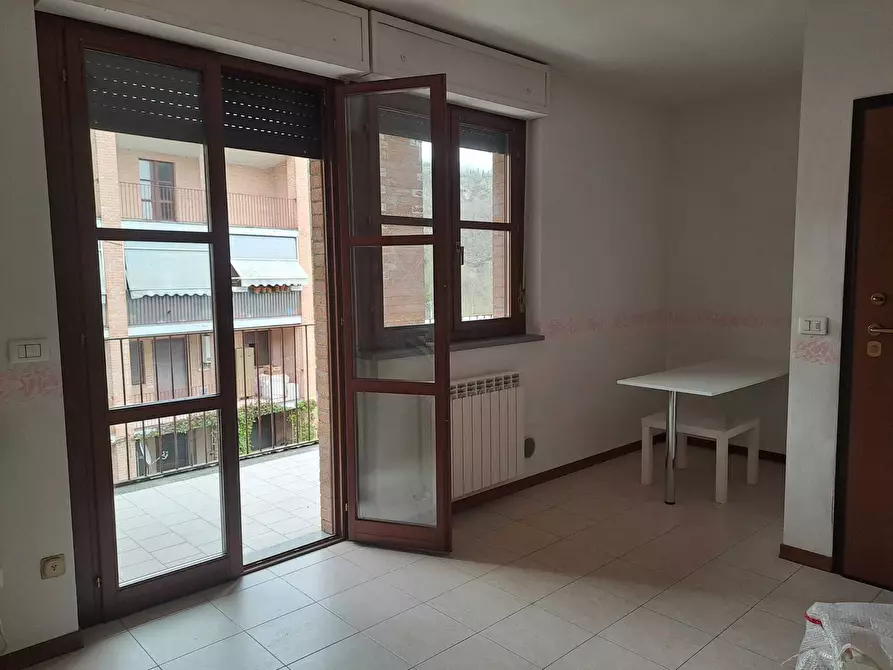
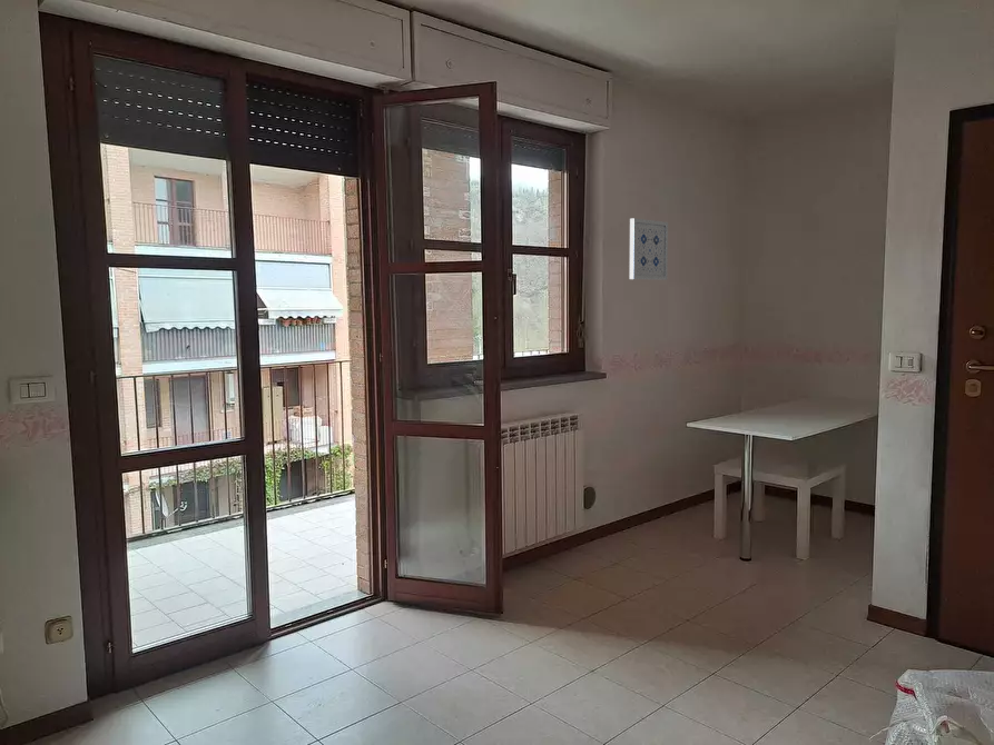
+ wall art (649, 249)
